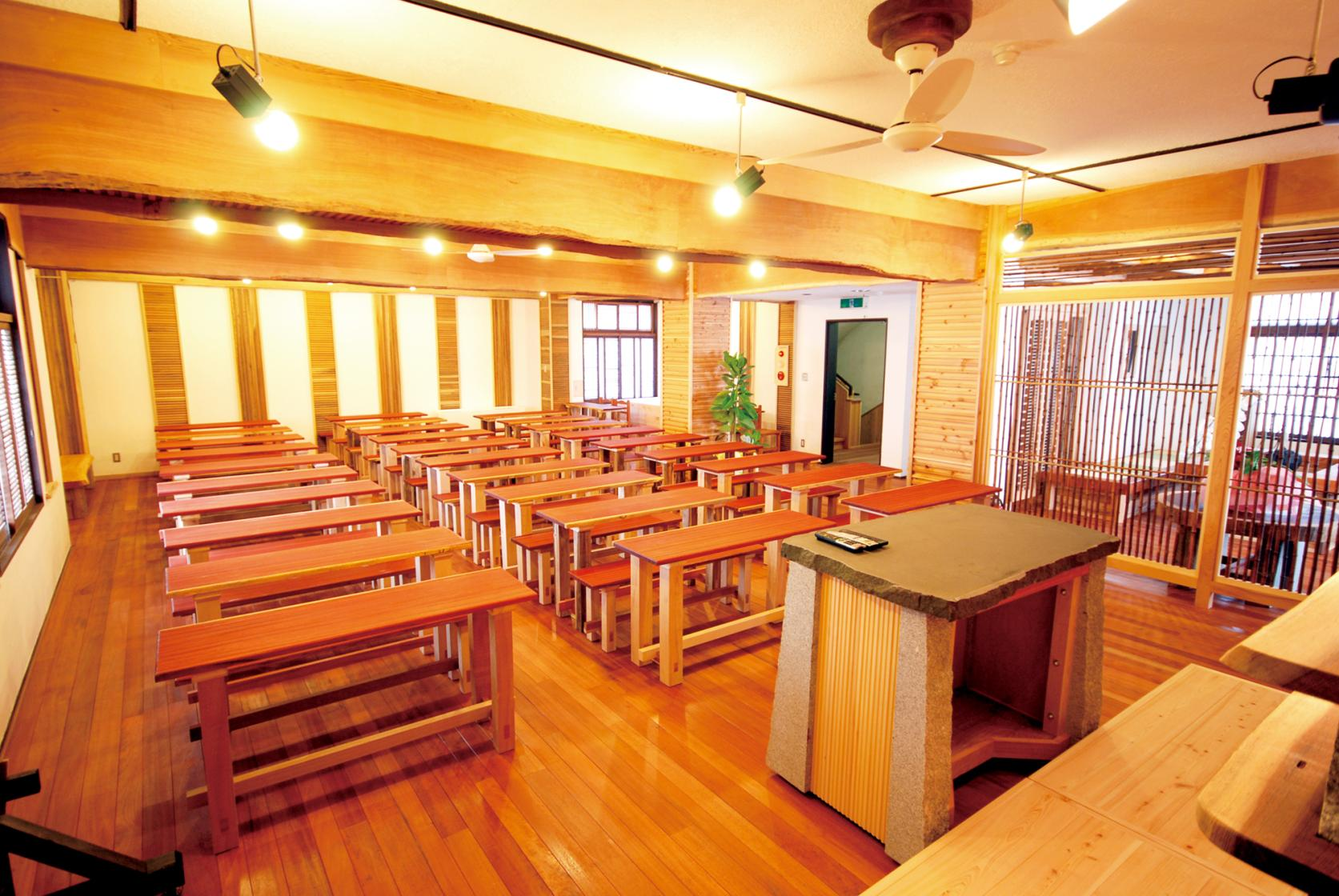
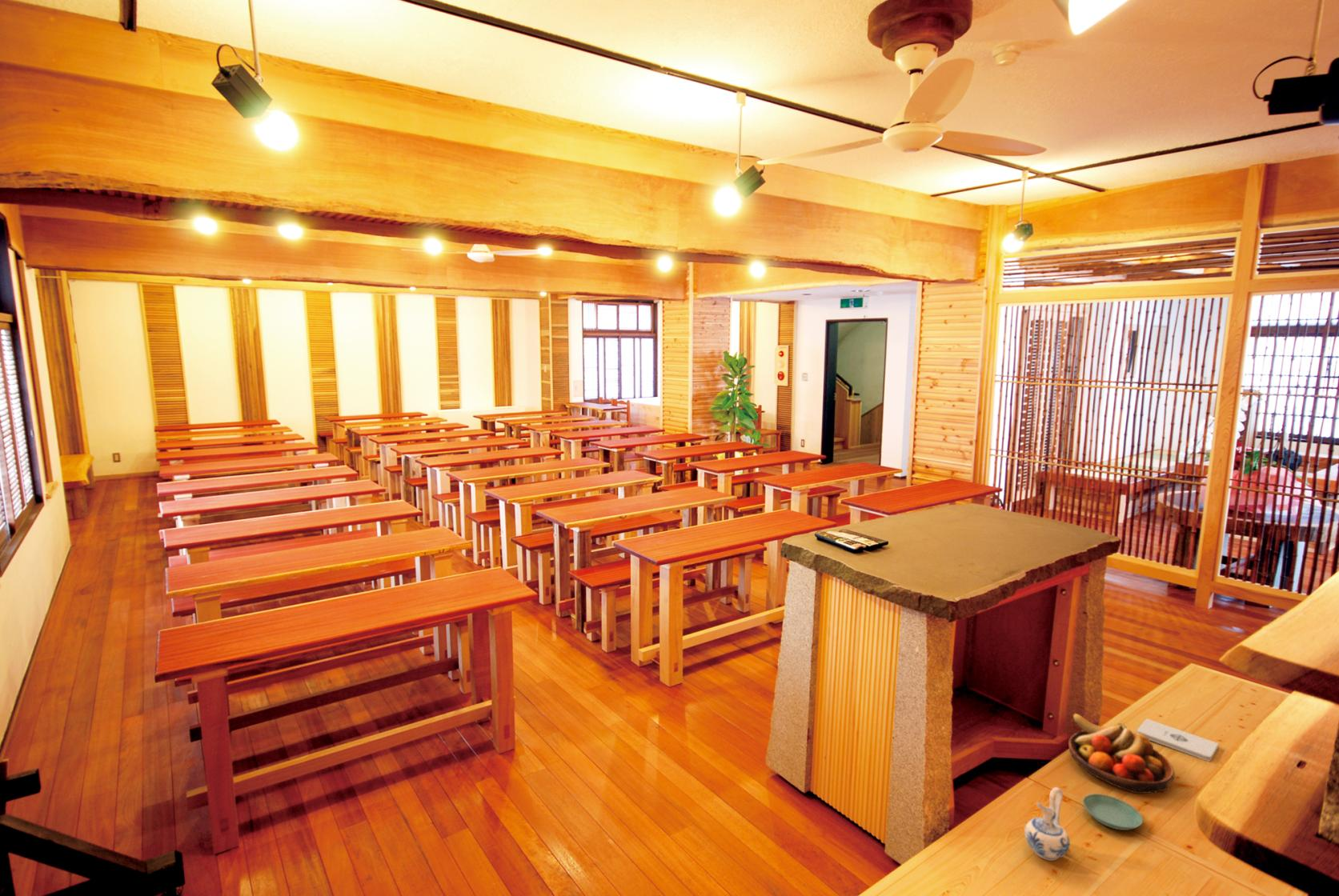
+ notepad (1176, 738)
+ fruit bowl (1118, 751)
+ ceramic pitcher (1048, 822)
+ saucer (1112, 814)
